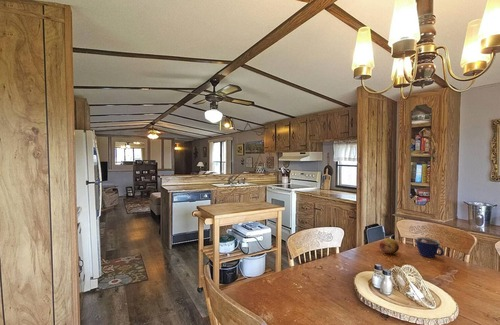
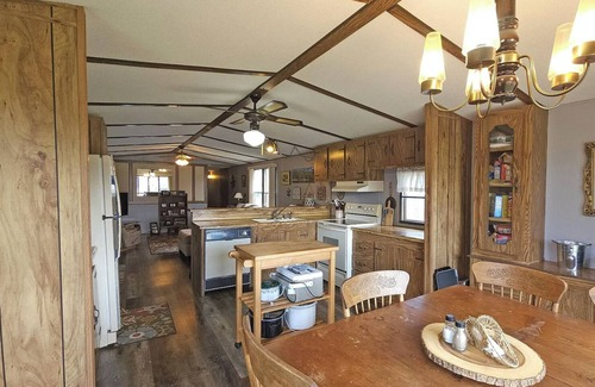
- fruit (389, 245)
- cup (430, 248)
